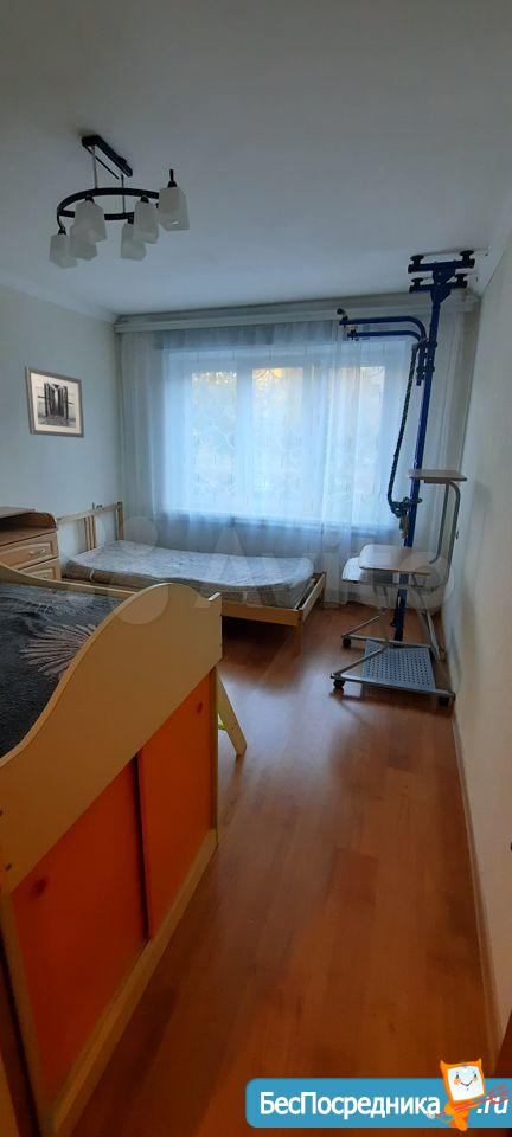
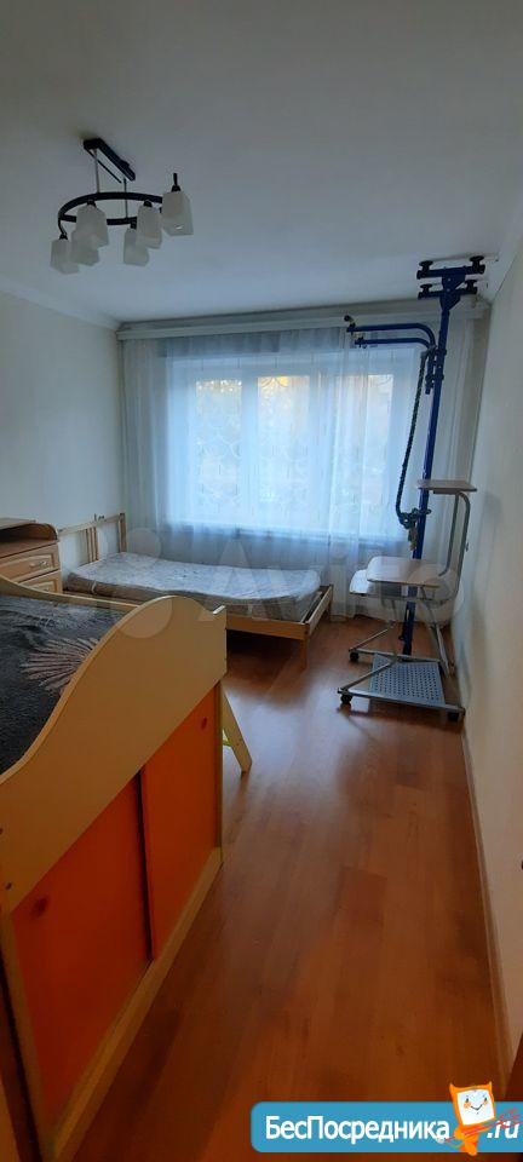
- wall art (56, 405)
